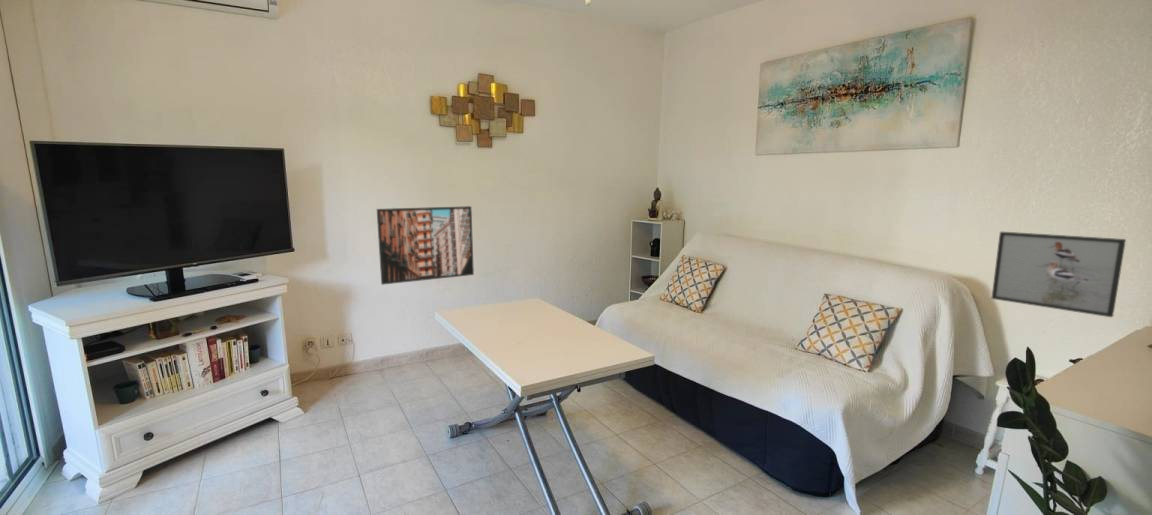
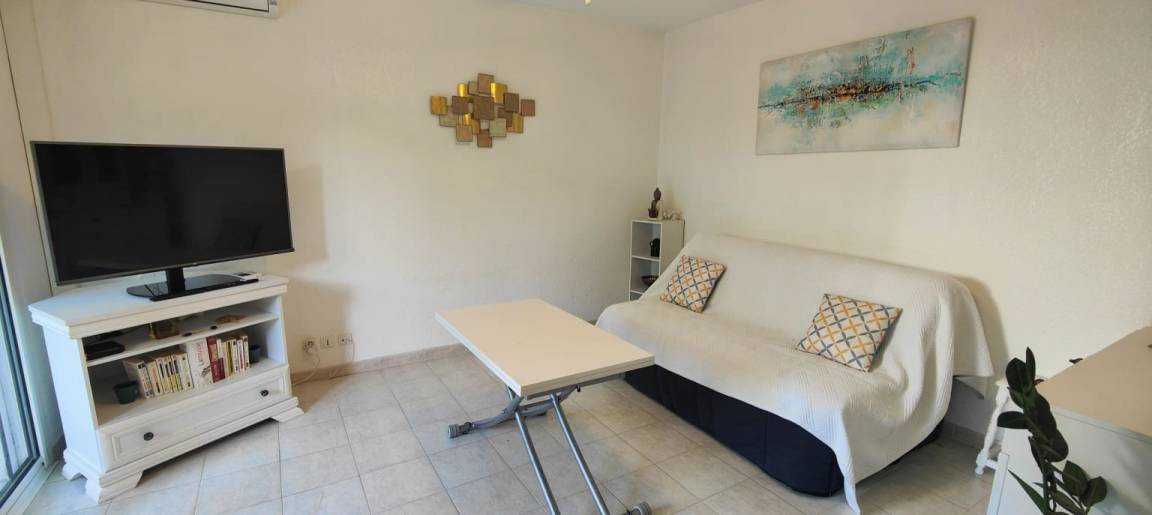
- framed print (428, 243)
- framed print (1052, 271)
